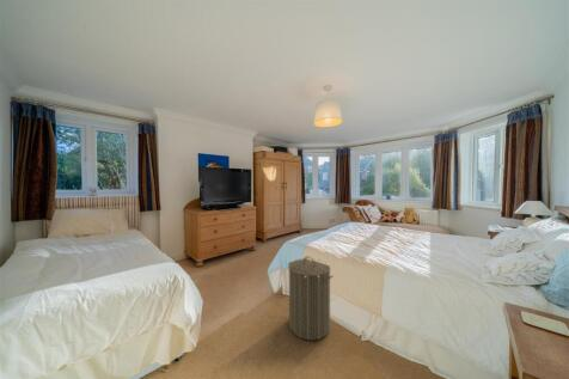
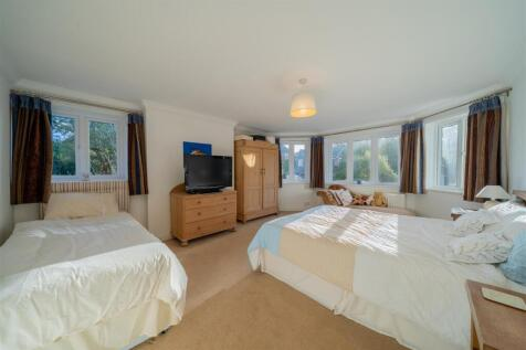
- laundry hamper (308, 291)
